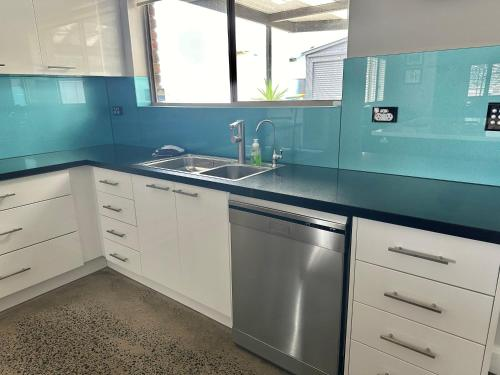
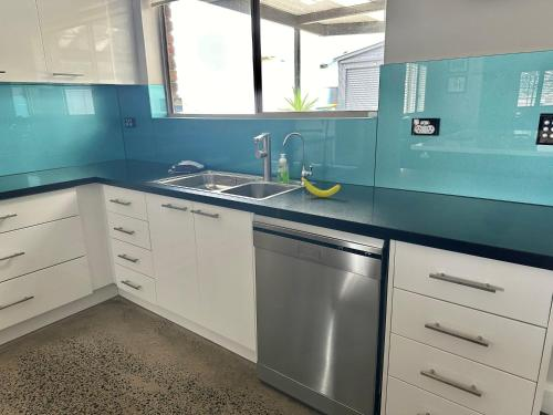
+ banana (319, 189)
